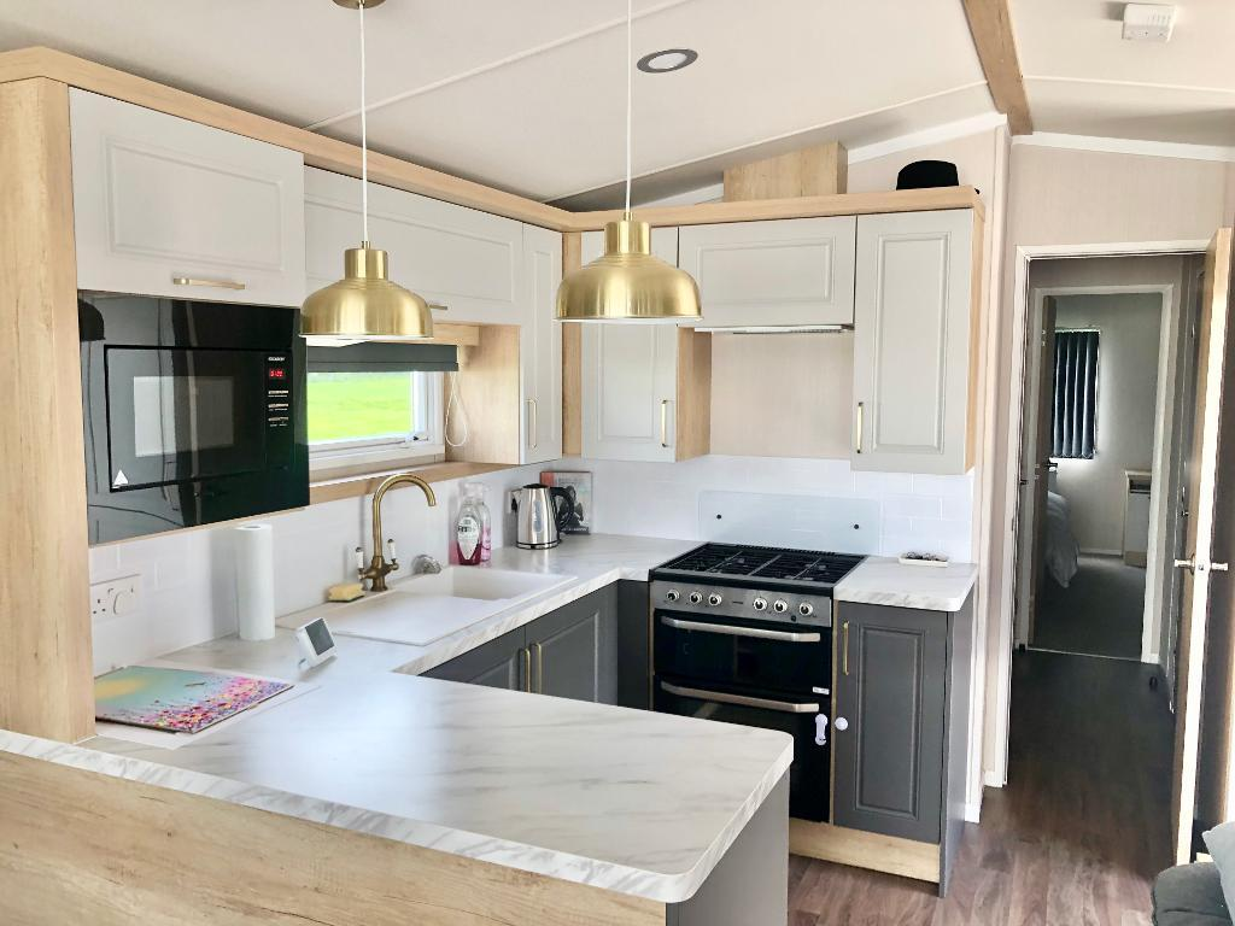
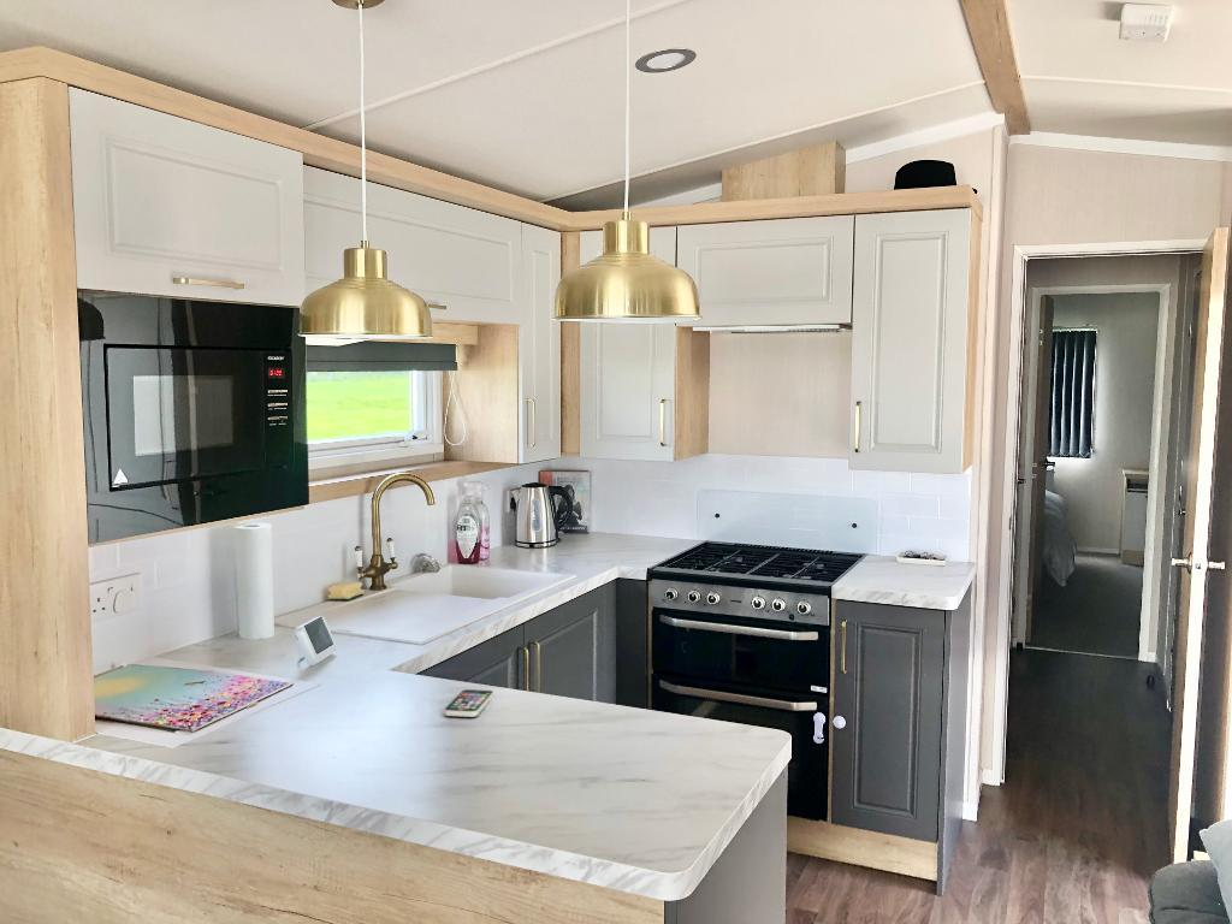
+ smartphone (469, 703)
